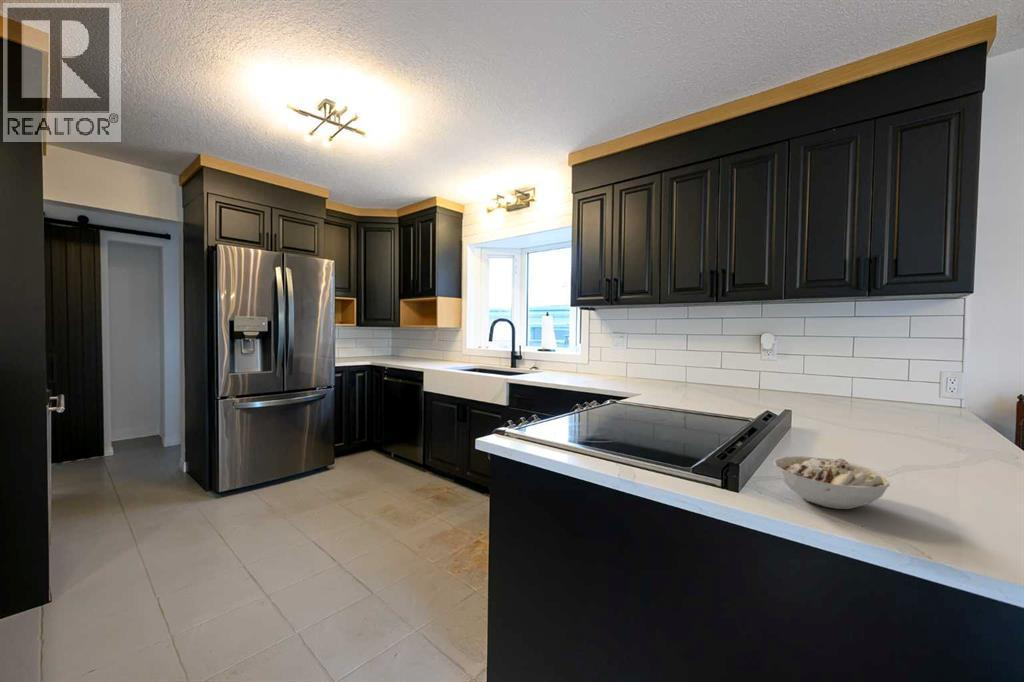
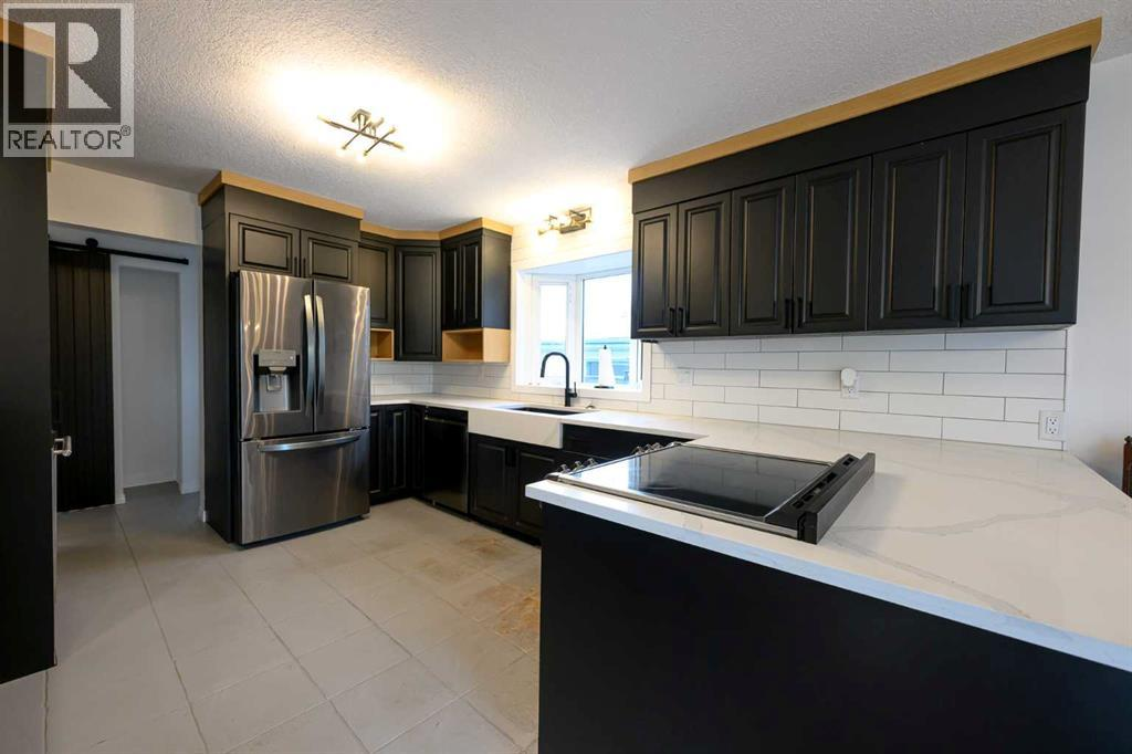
- bowl (828, 480)
